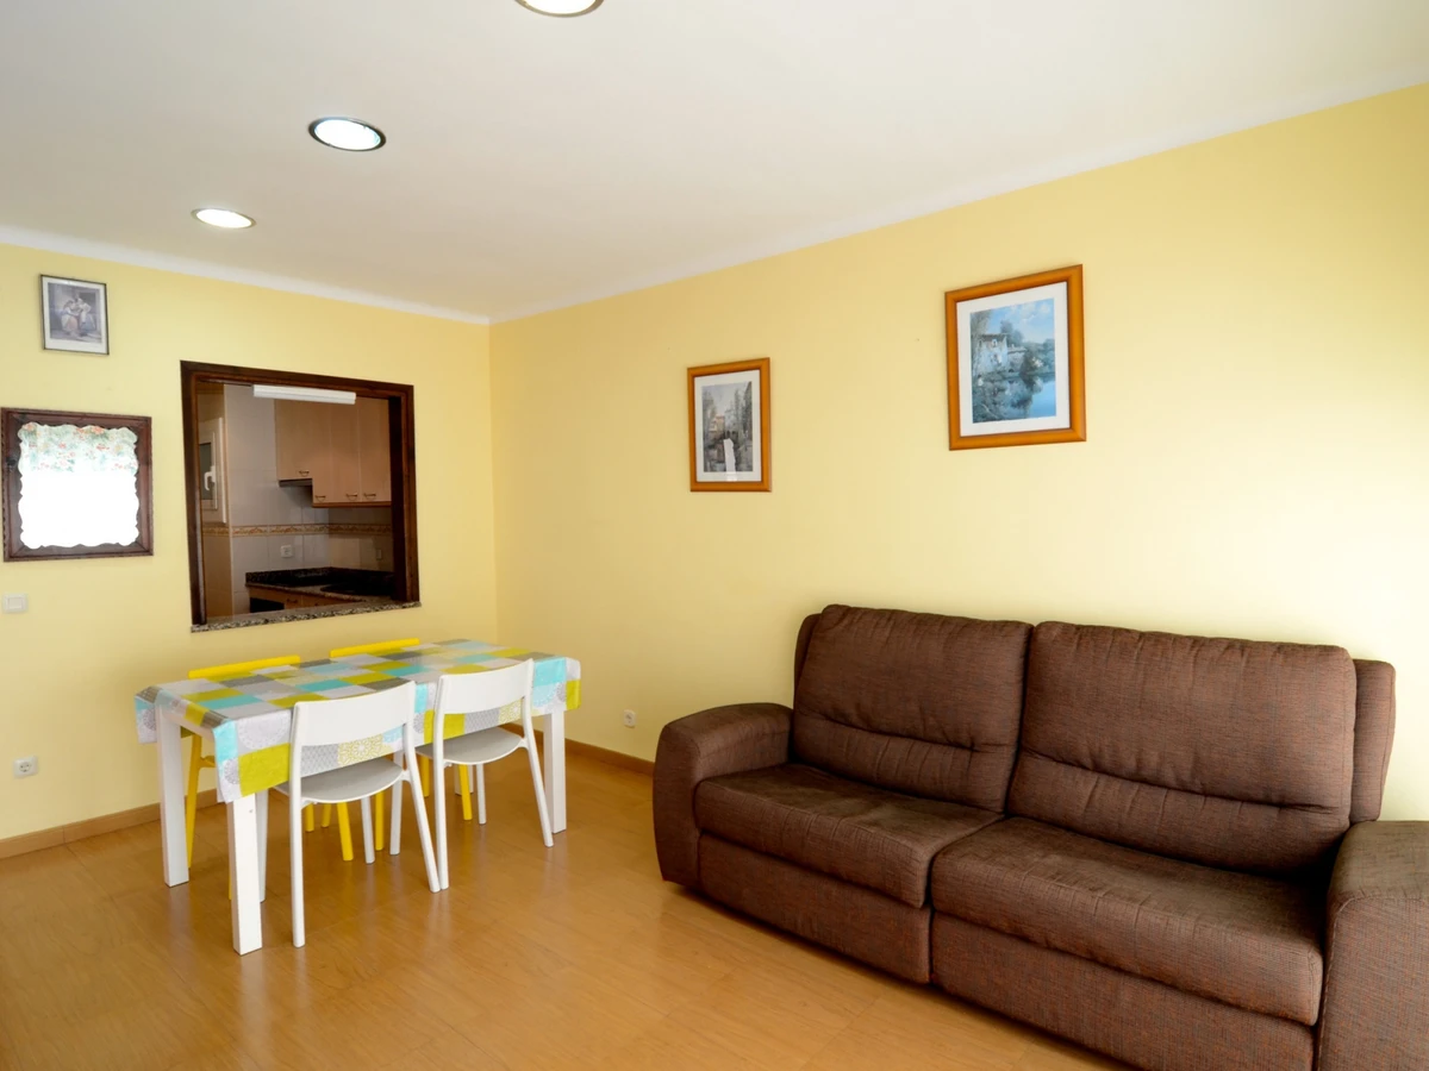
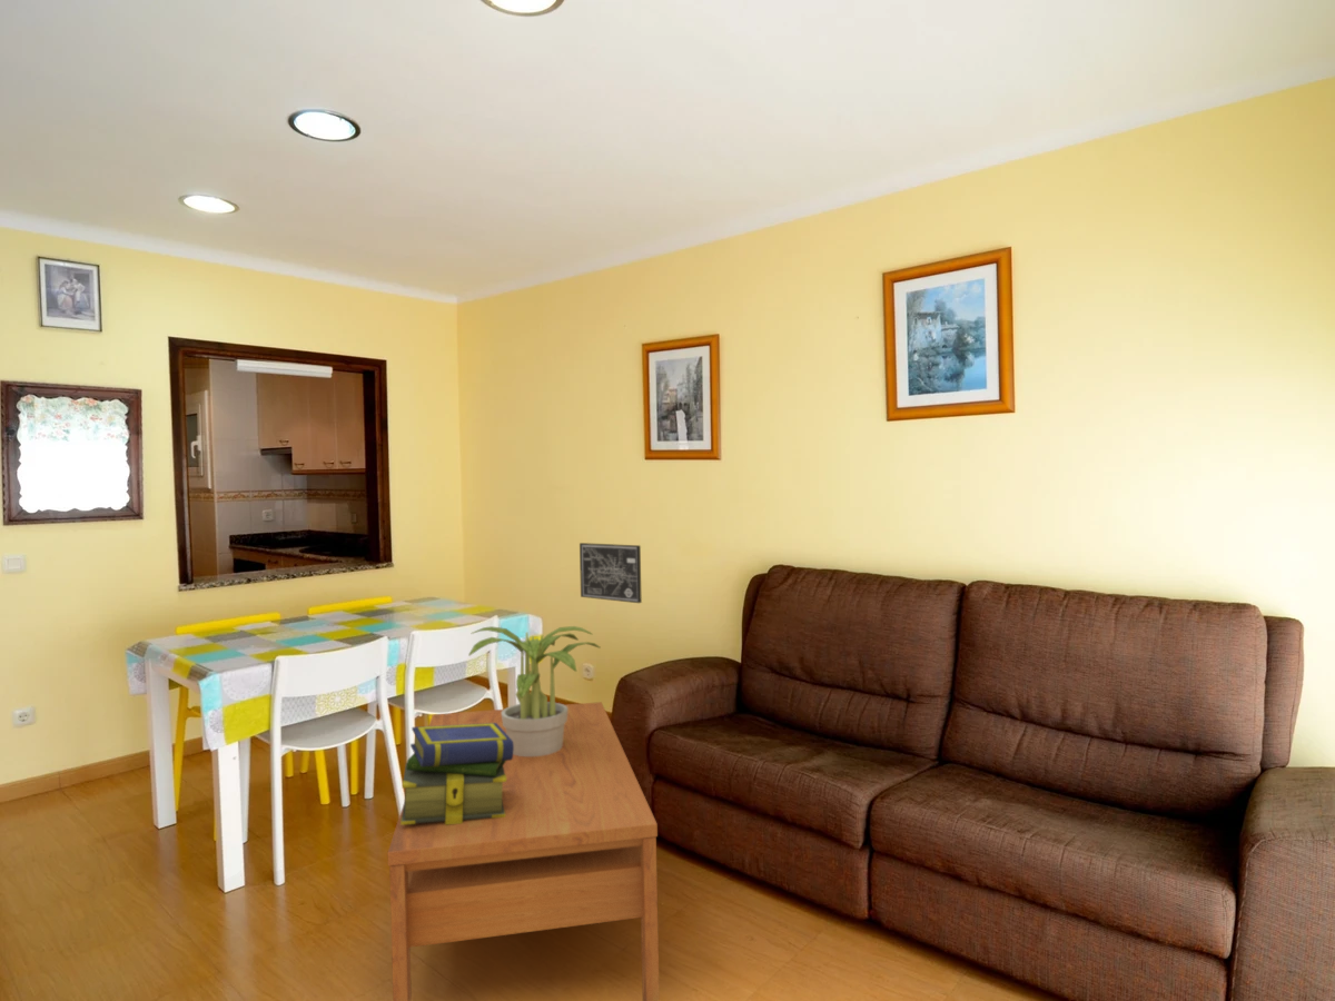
+ wall art (609, 572)
+ stack of books (457, 766)
+ potted plant (535, 686)
+ coffee table (523, 835)
